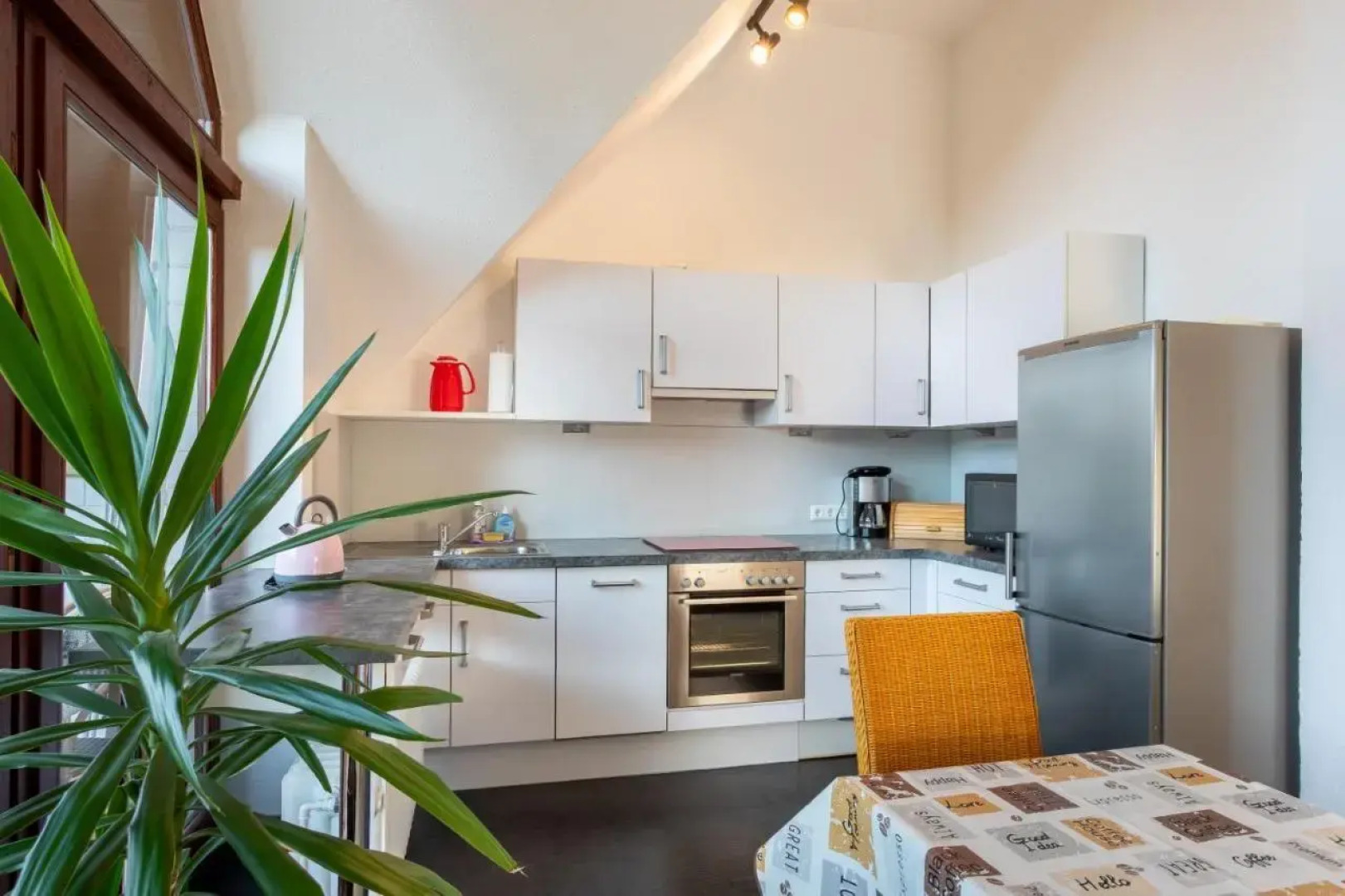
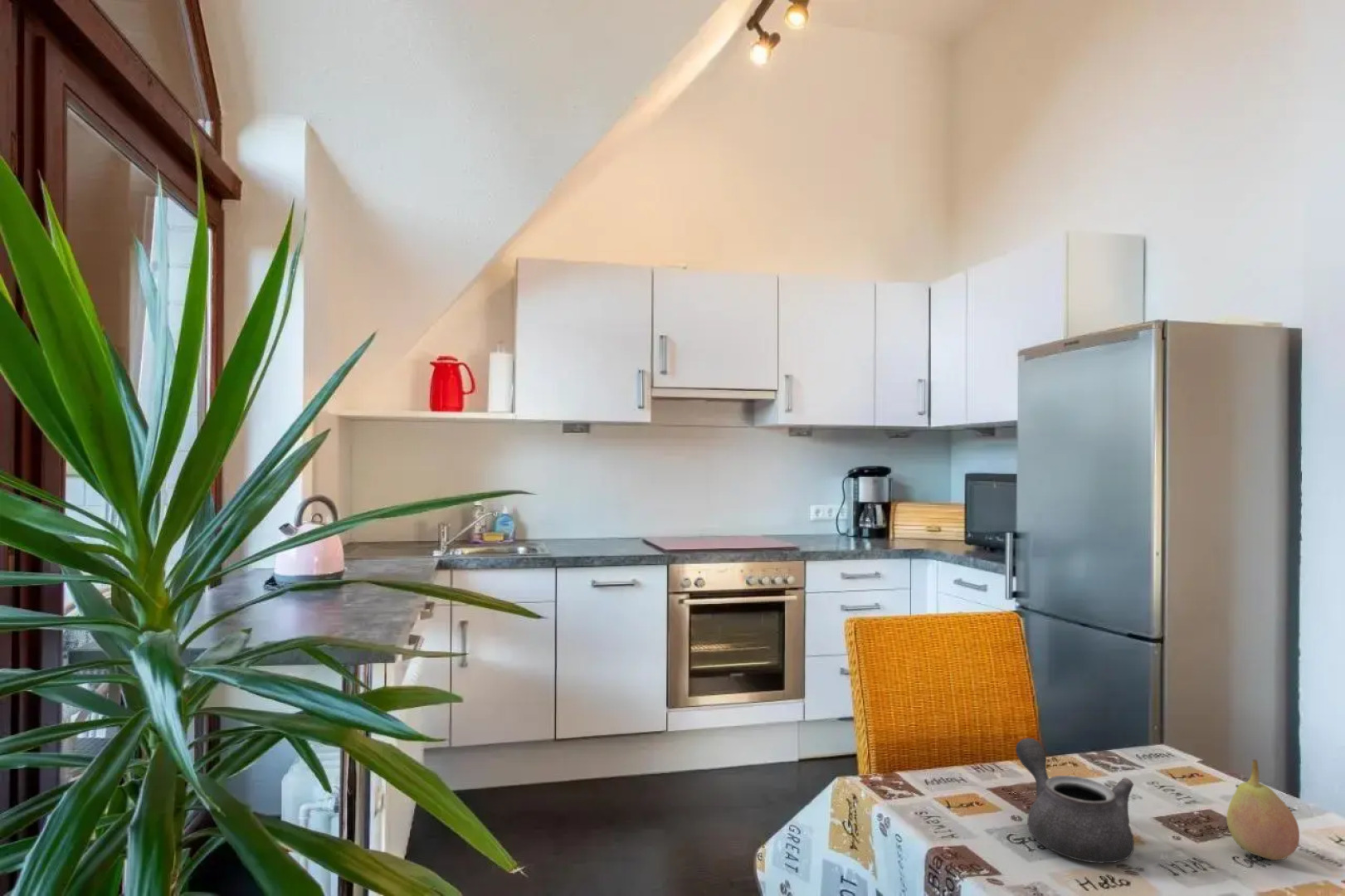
+ fruit (1261, 808)
+ teapot (1068, 796)
